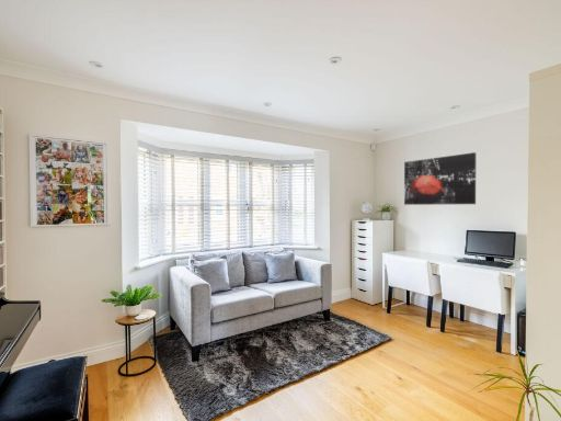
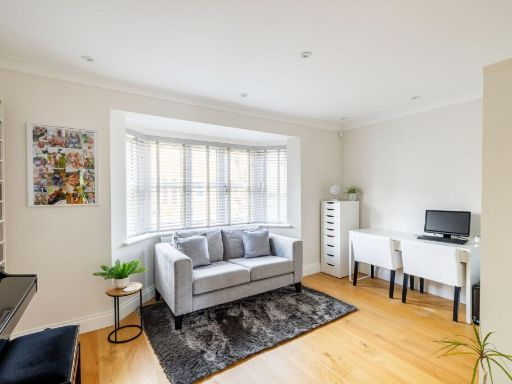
- wall art (436, 181)
